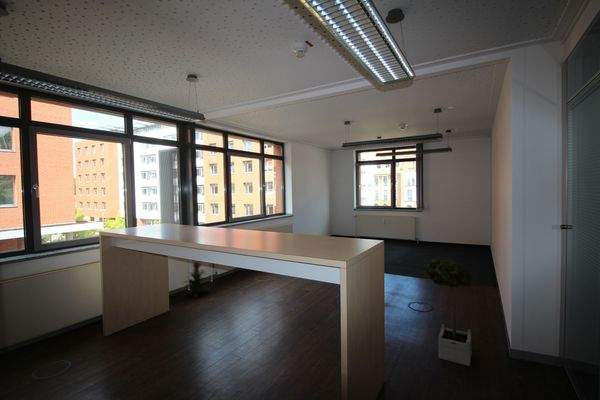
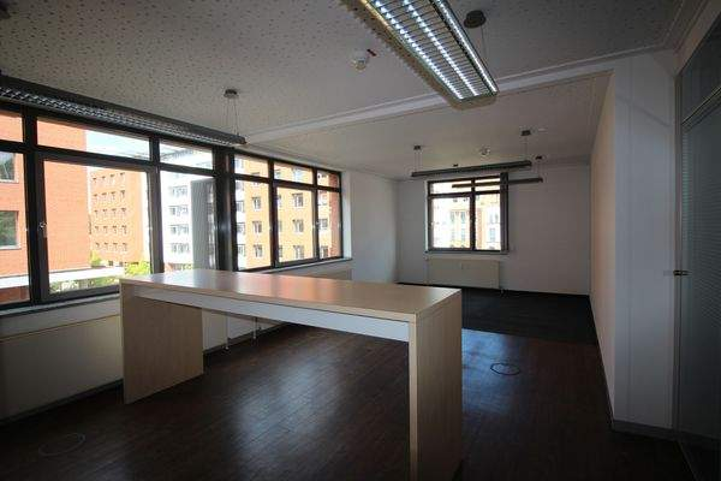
- potted tree (452, 306)
- indoor plant (196, 273)
